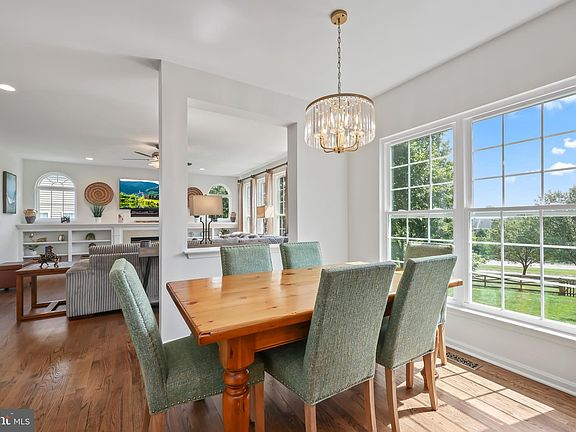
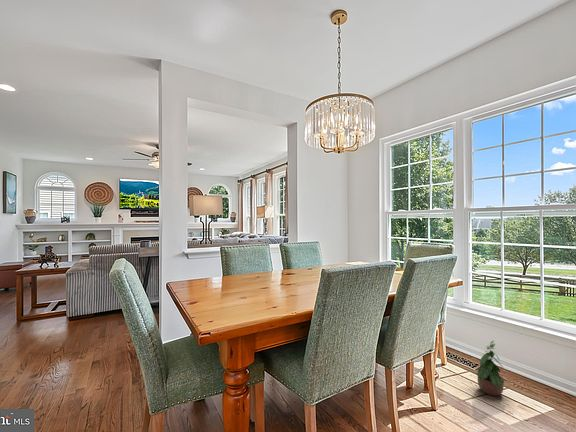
+ potted plant (492, 366)
